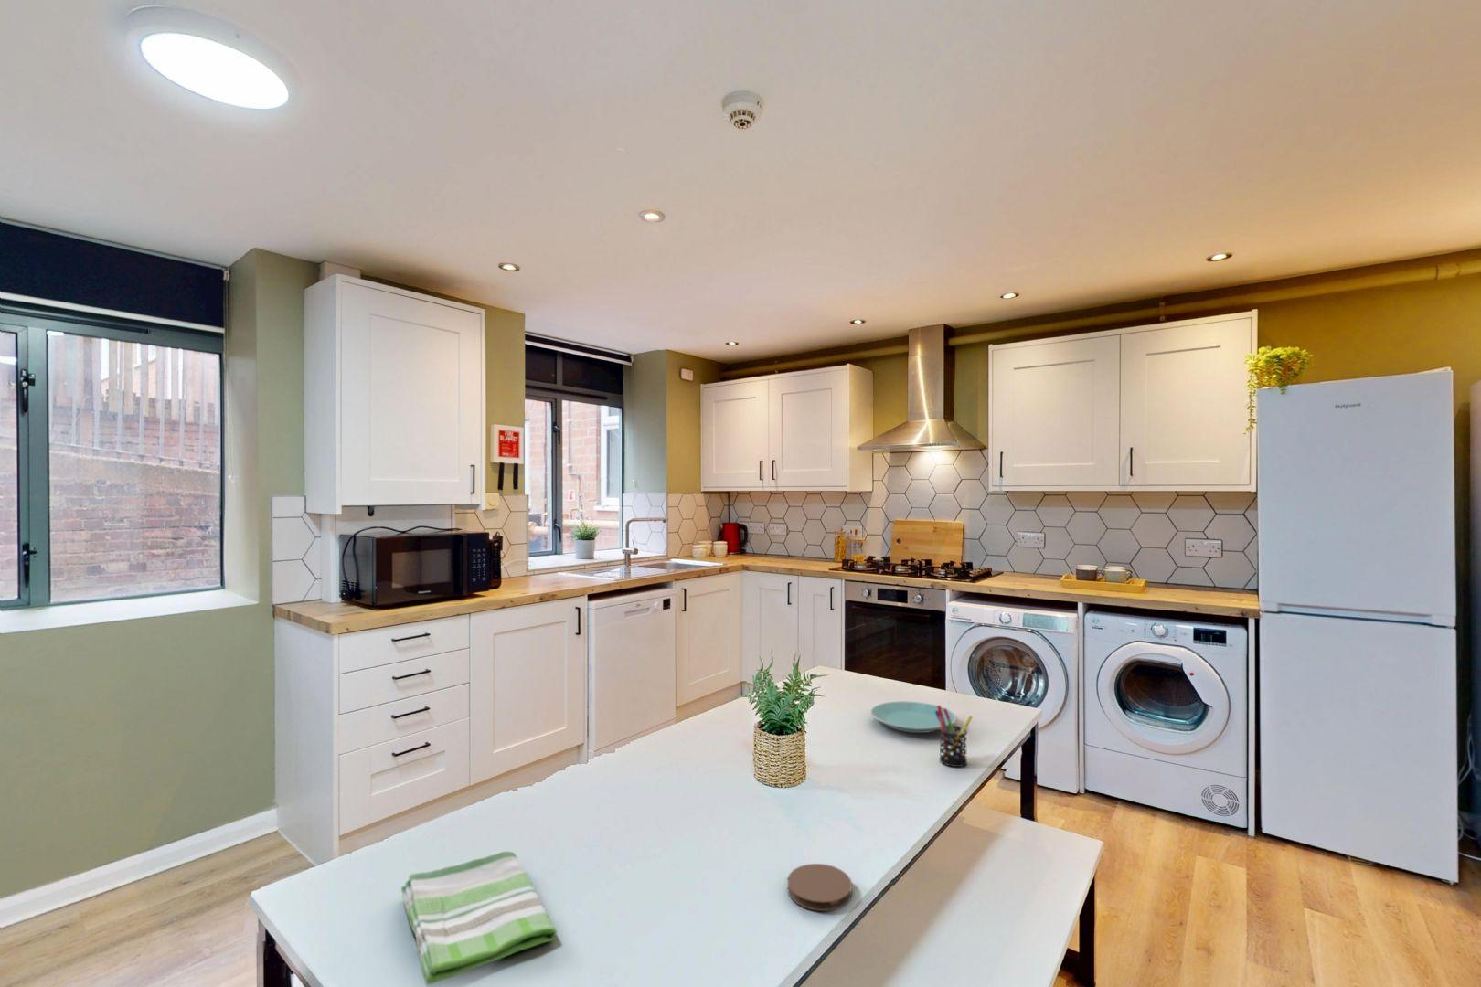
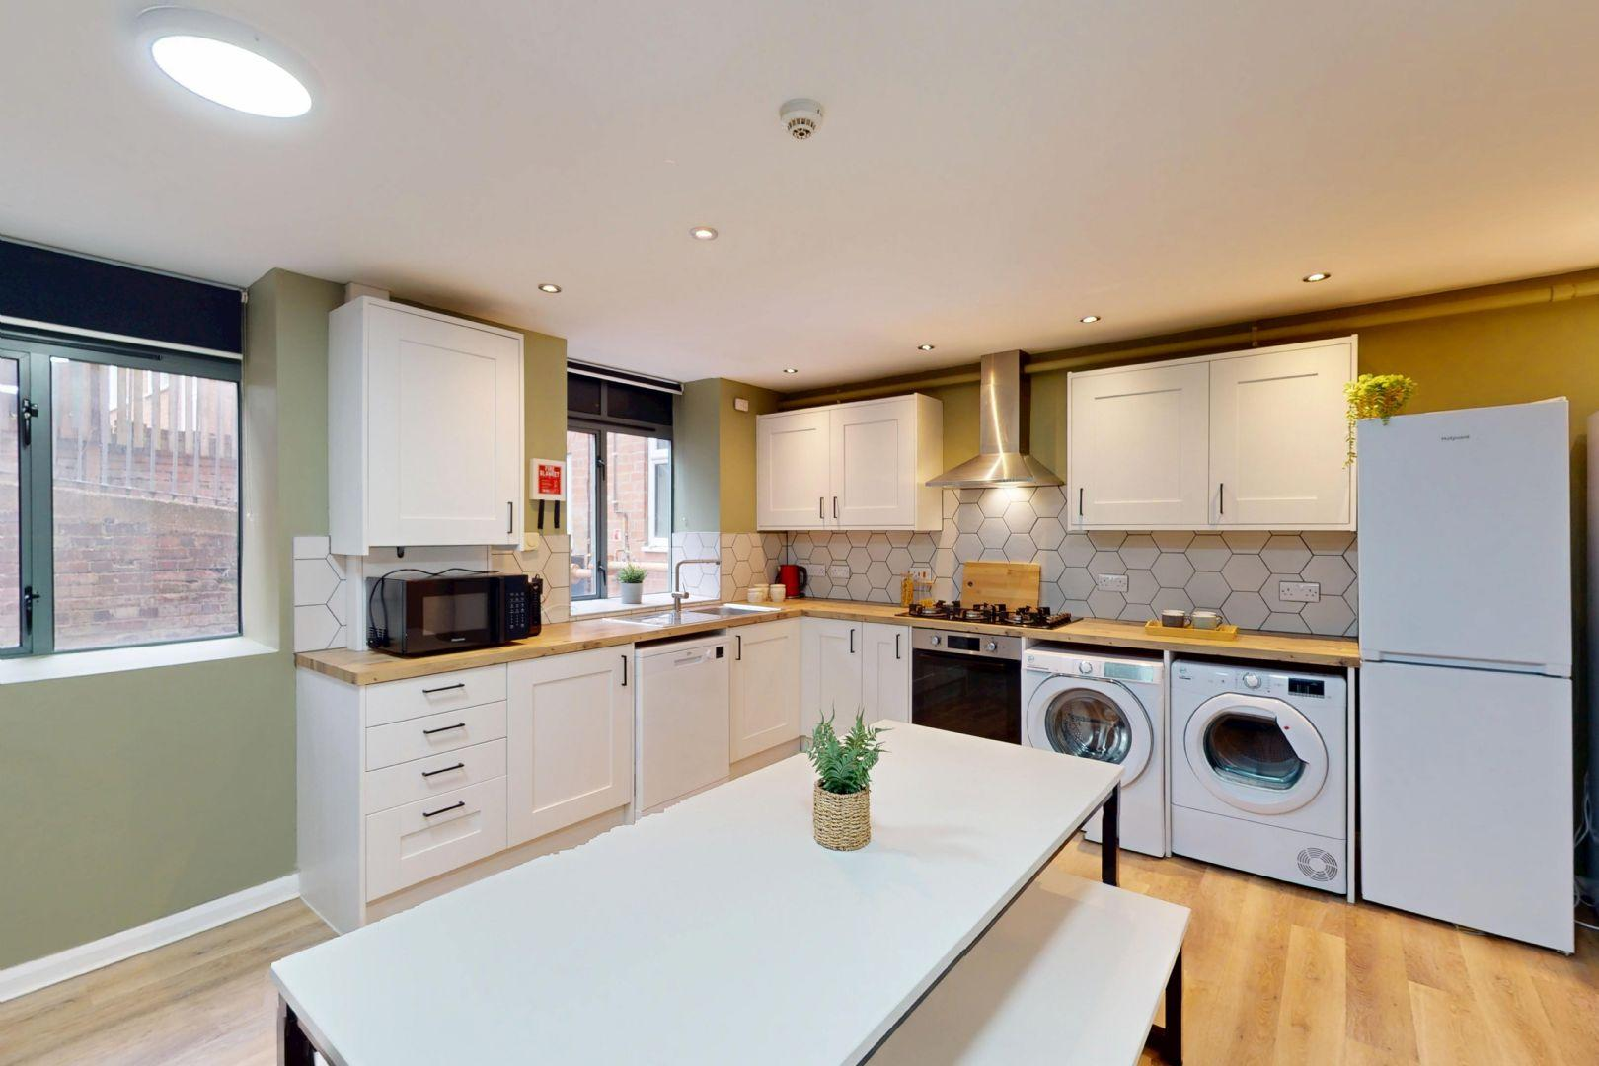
- dish towel (476, 904)
- coaster (819, 886)
- pen holder (951, 735)
- plate (912, 718)
